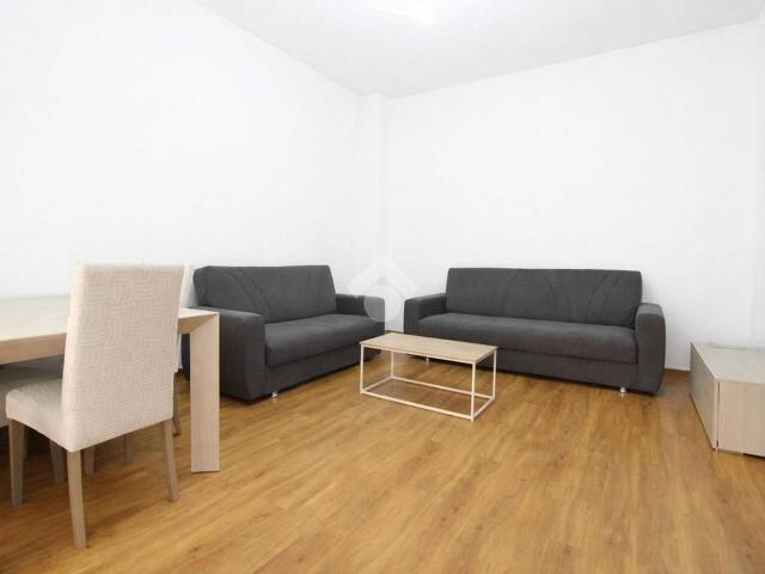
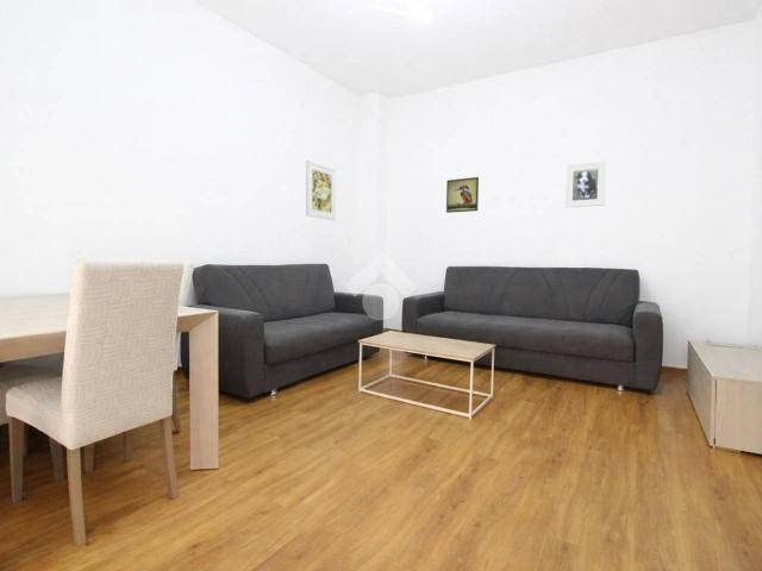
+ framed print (321, 192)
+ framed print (462, 195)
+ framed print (585, 184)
